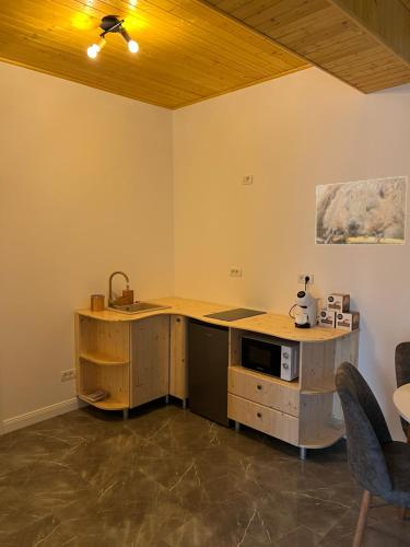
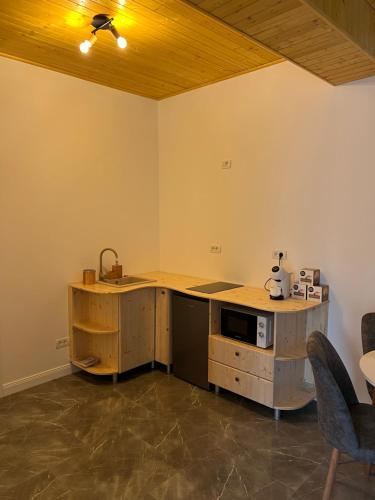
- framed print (358, 213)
